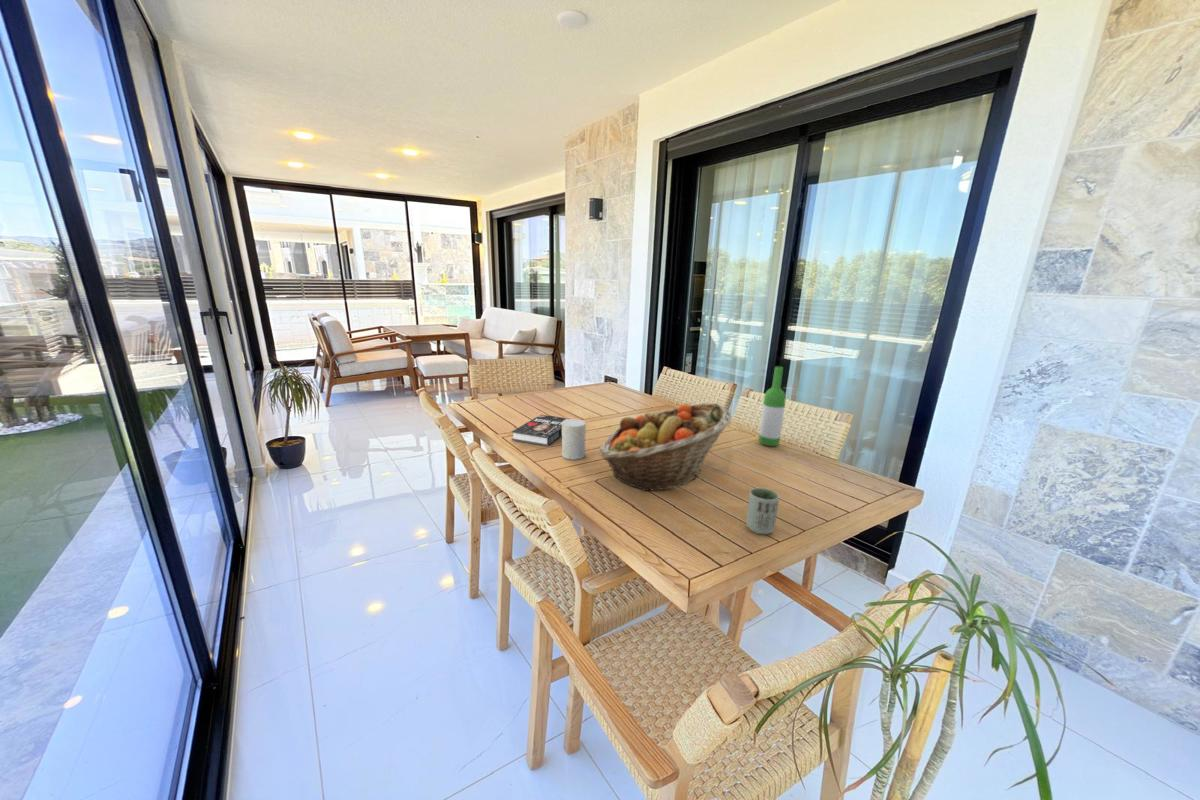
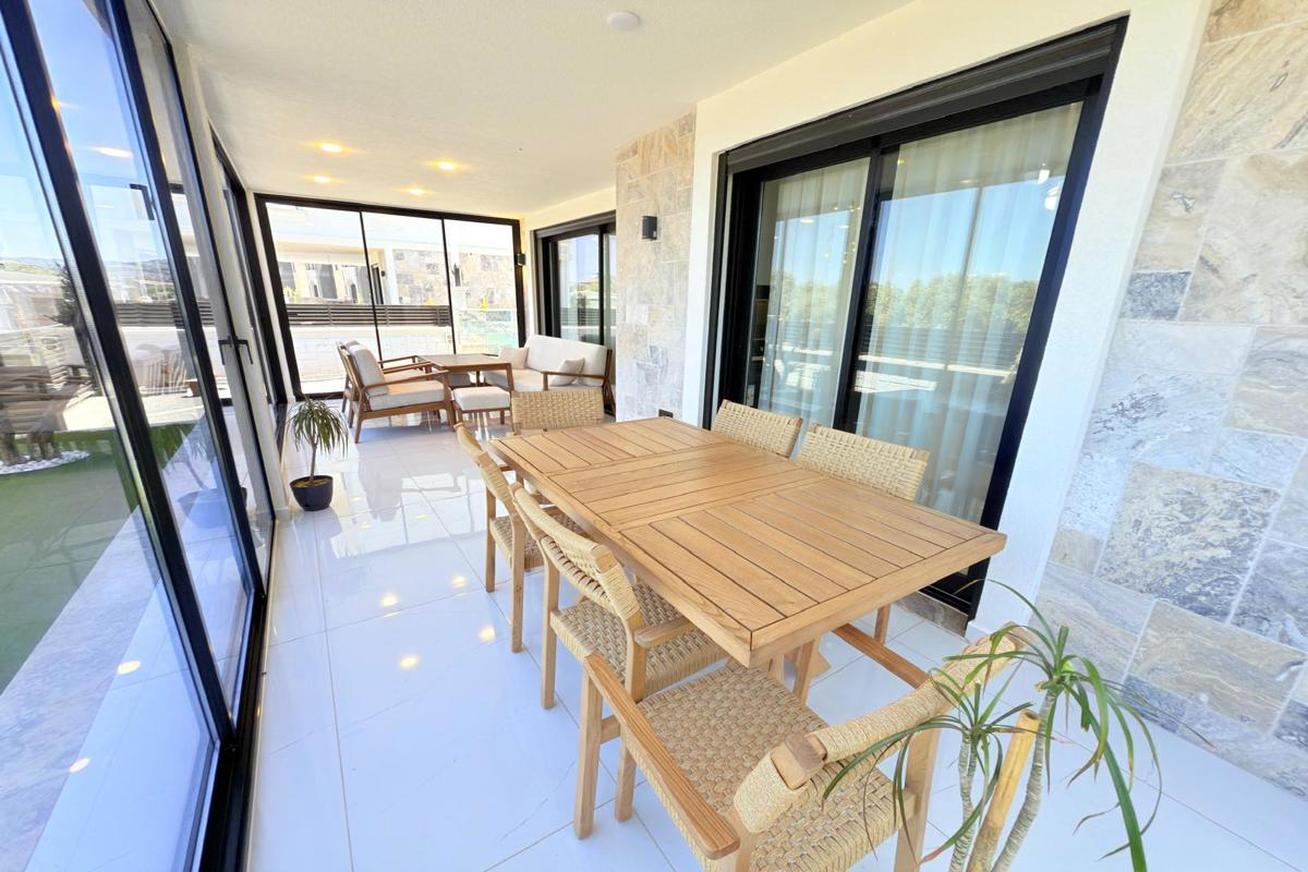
- fruit basket (664, 439)
- wine bottle (773, 406)
- book (544, 429)
- cup (573, 439)
- cup (762, 511)
